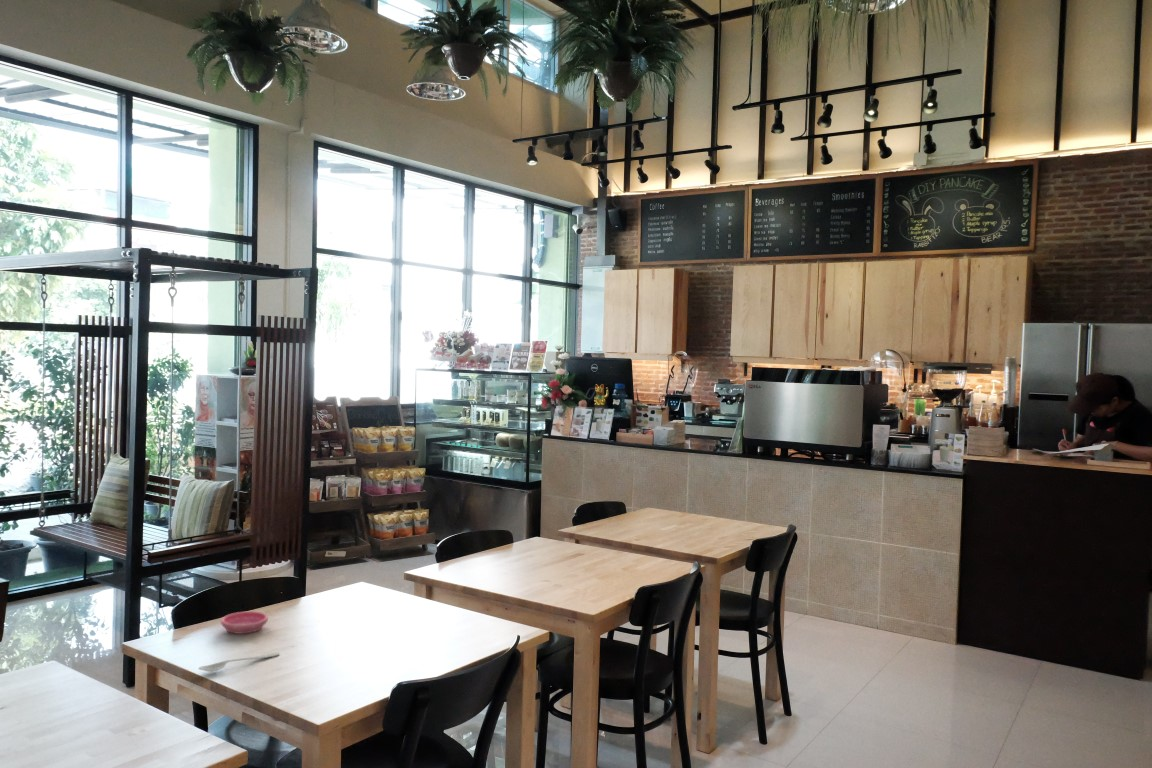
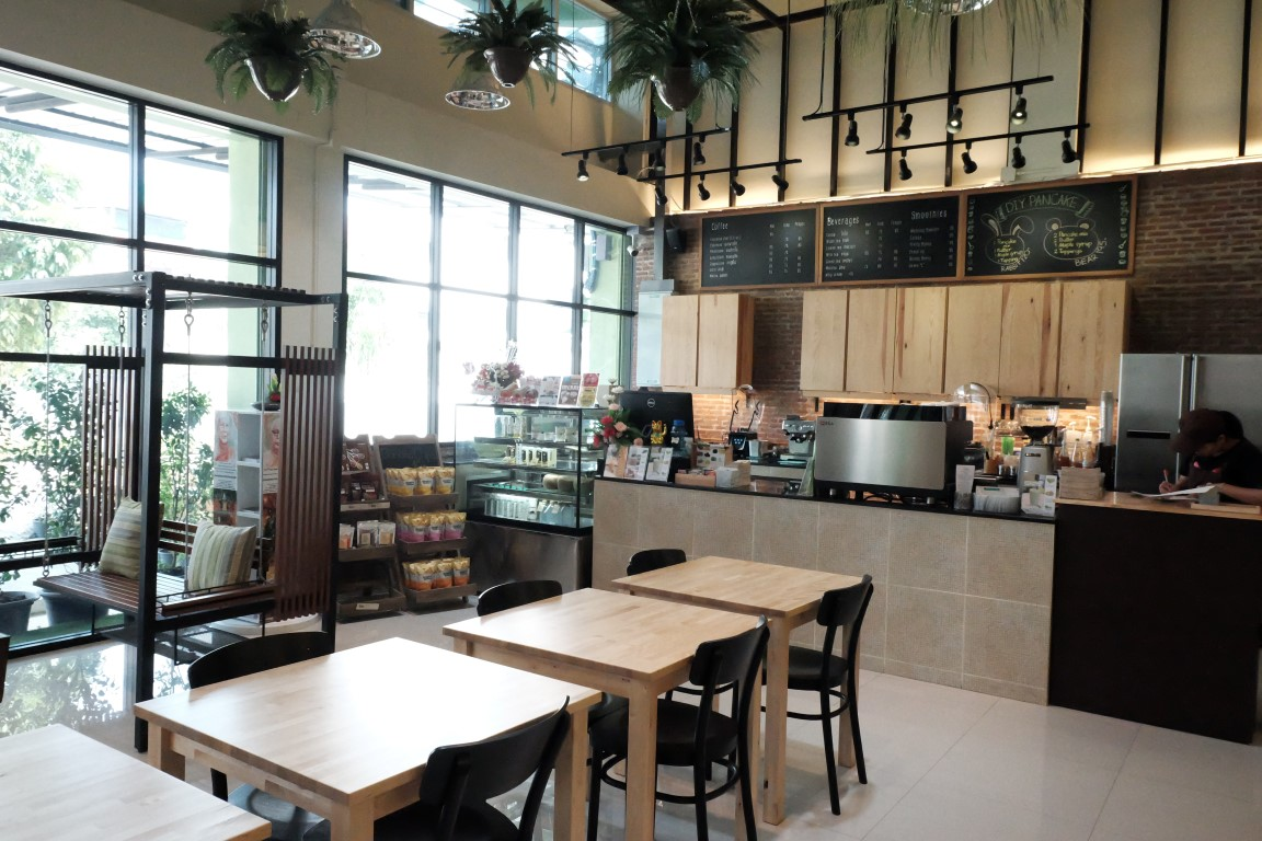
- saucer (244, 623)
- spoon (240, 659)
